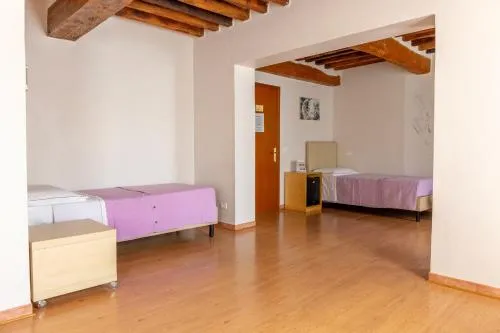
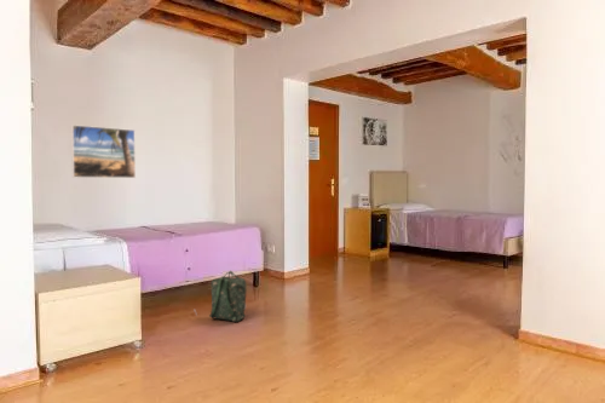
+ backpack (226, 292)
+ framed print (104, 152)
